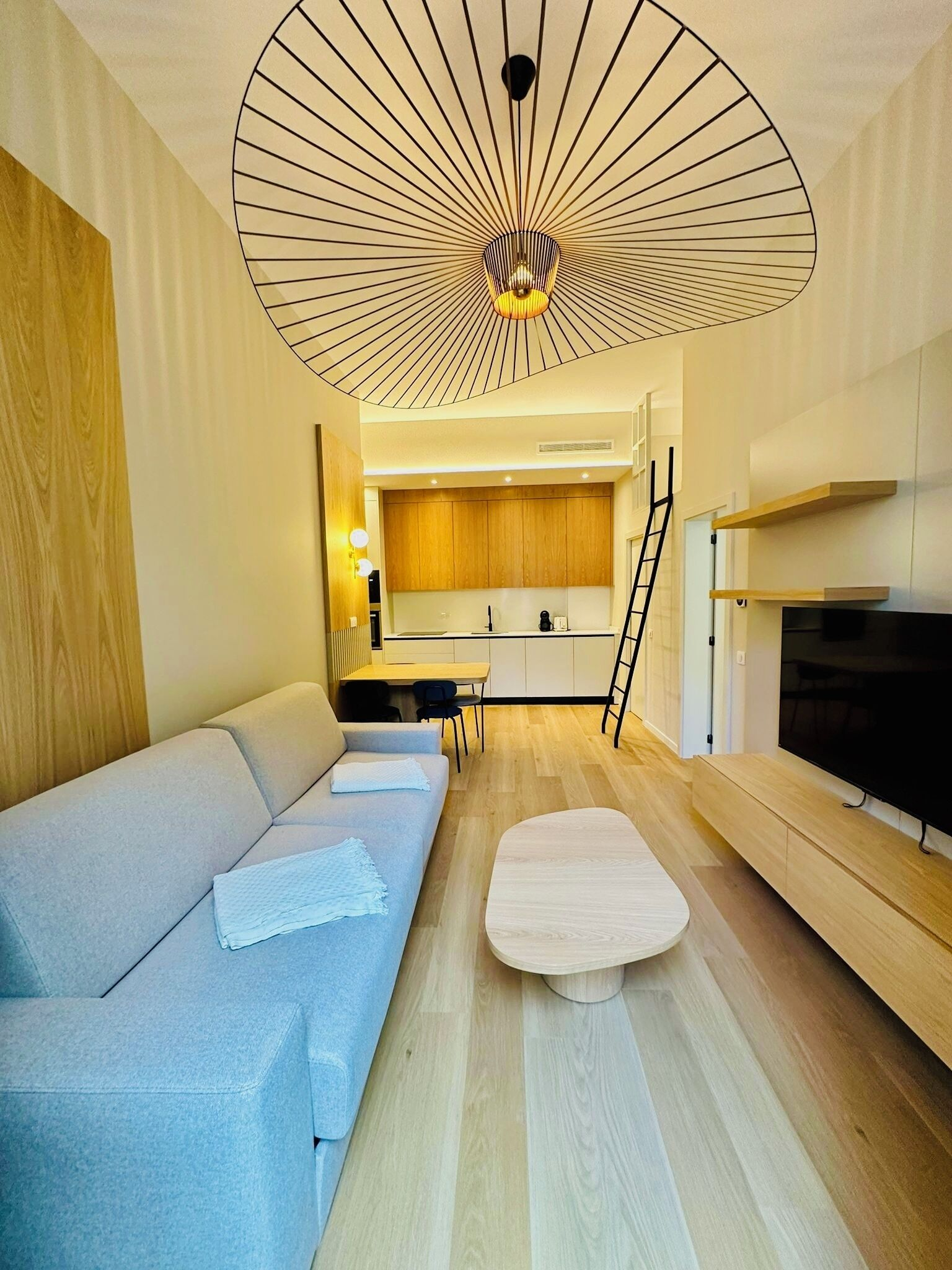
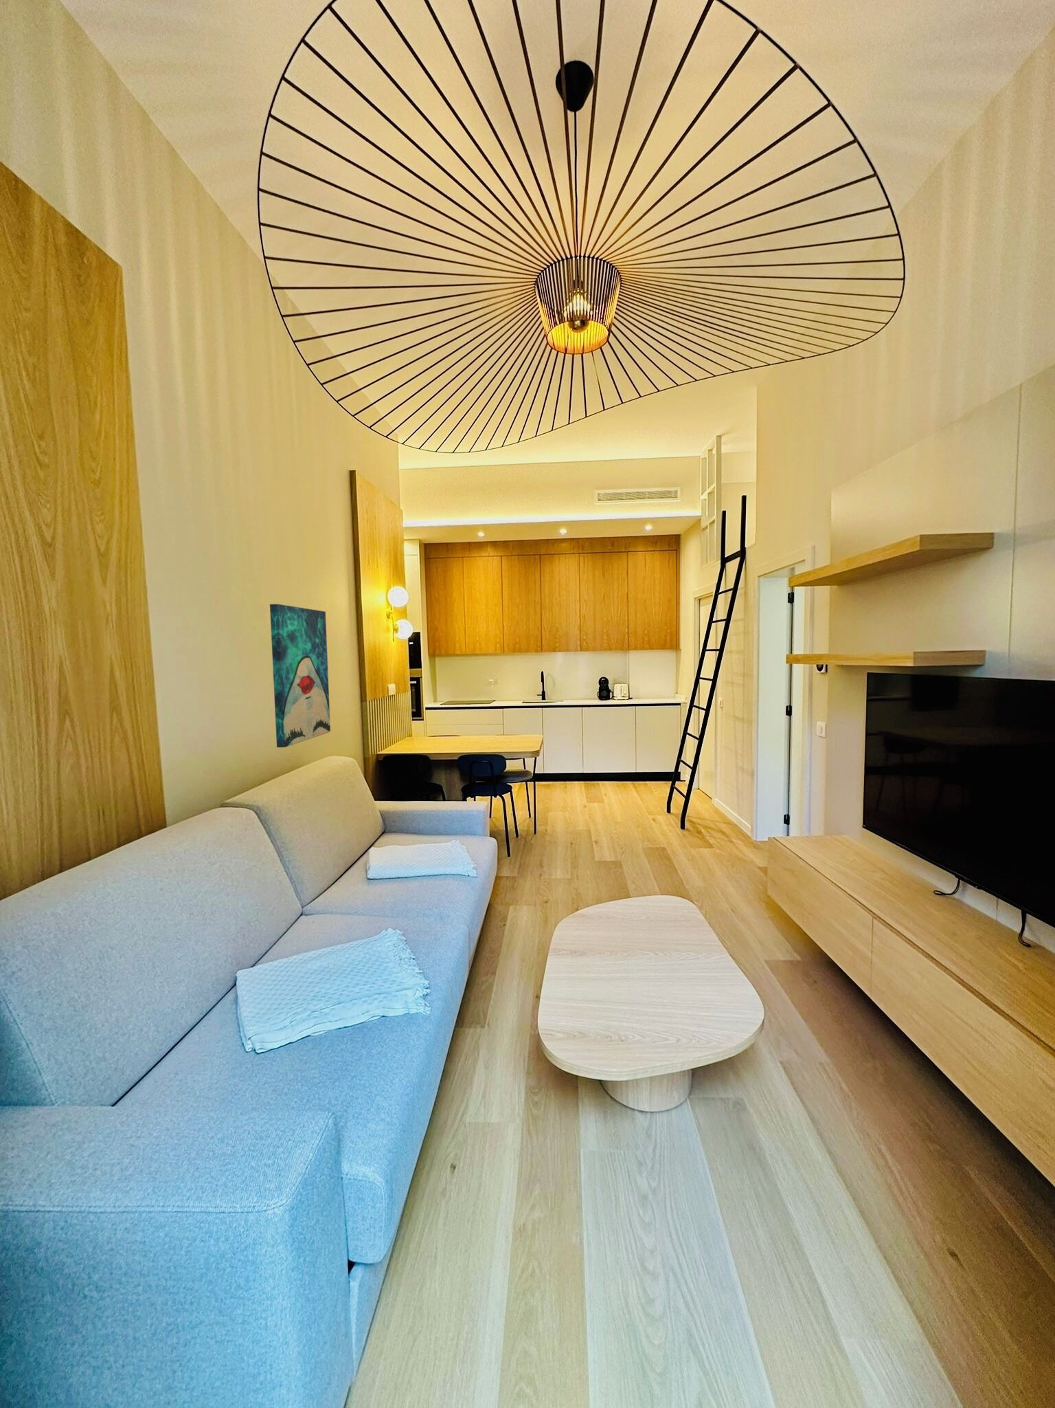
+ wall art (303, 674)
